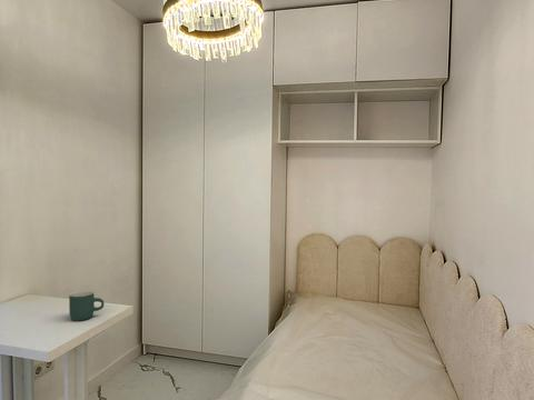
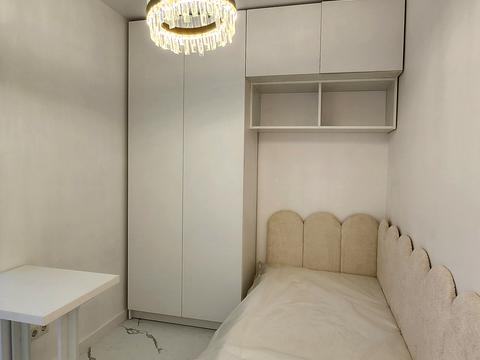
- mug (86, 304)
